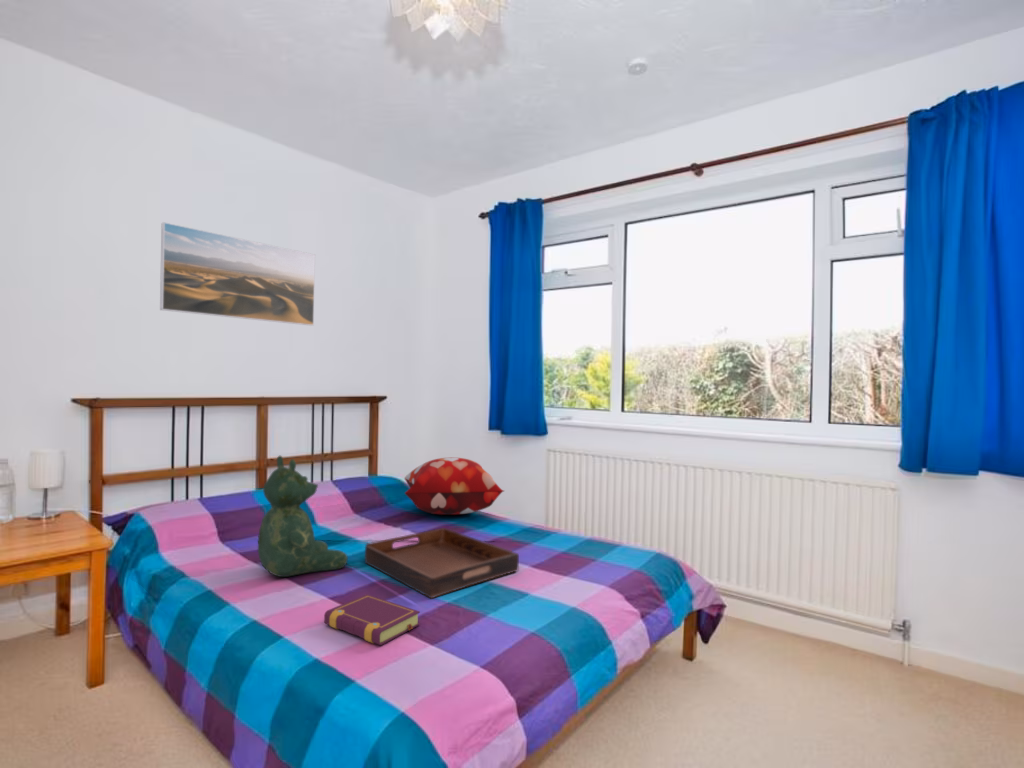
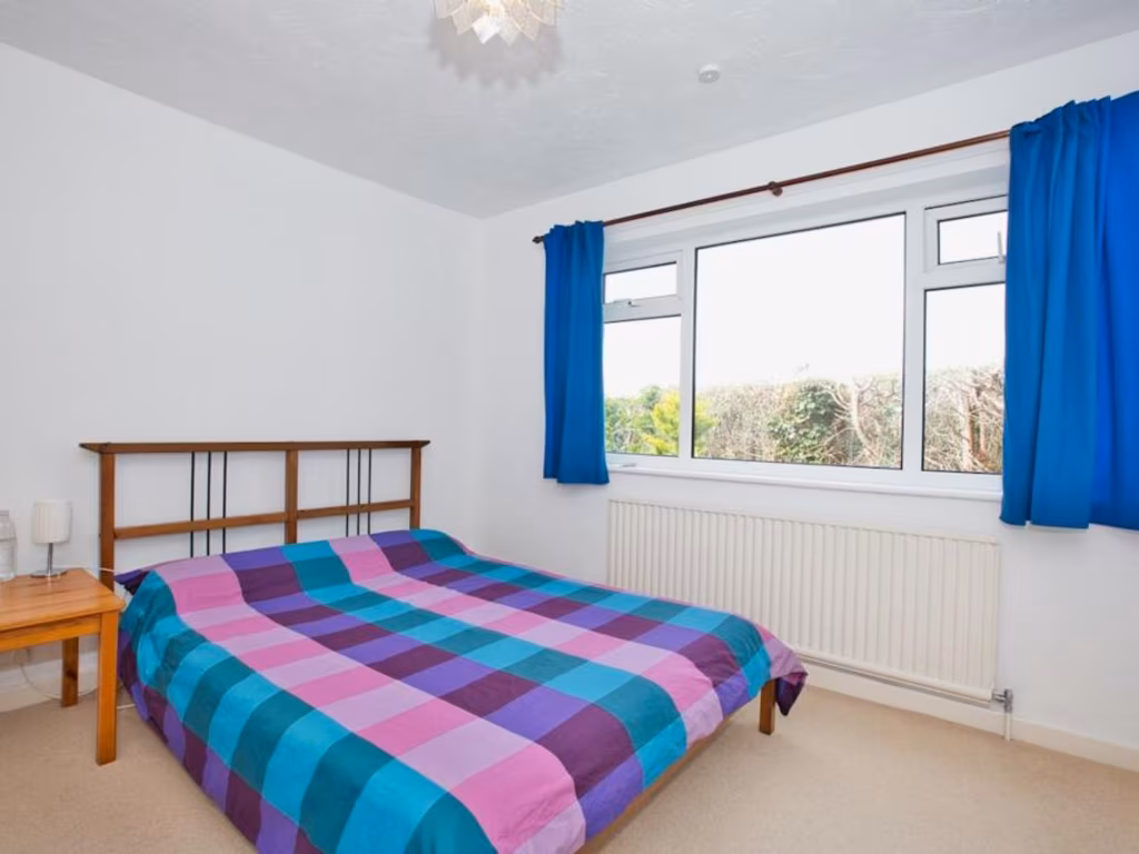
- teddy bear (302, 513)
- serving tray (438, 557)
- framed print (245, 279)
- decorative pillow (452, 484)
- book (372, 618)
